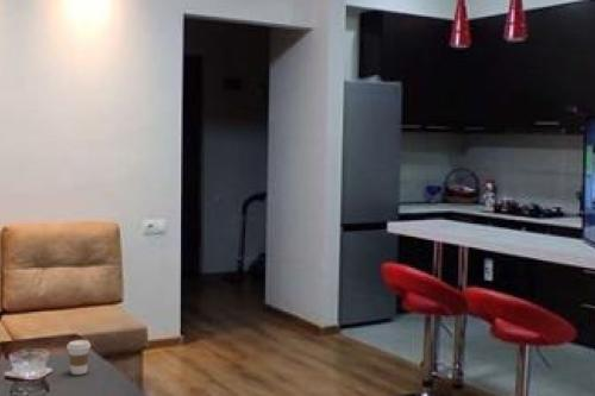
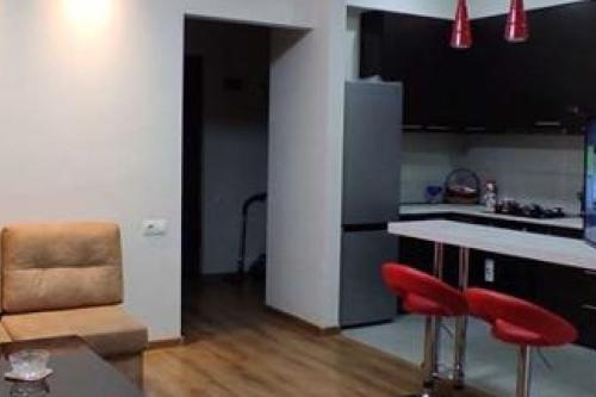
- coffee cup (79, 357)
